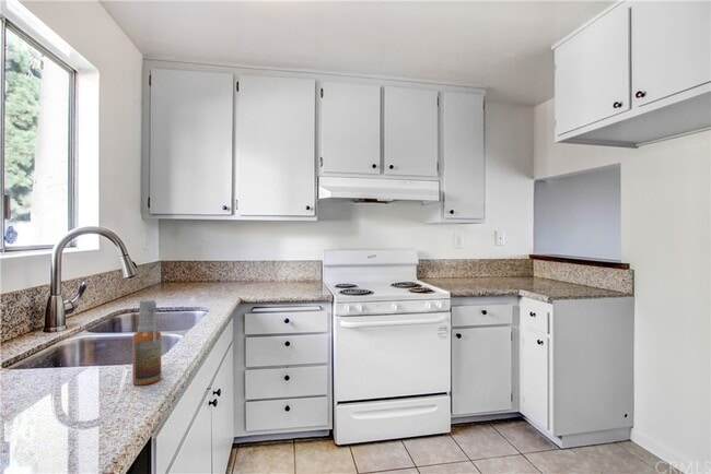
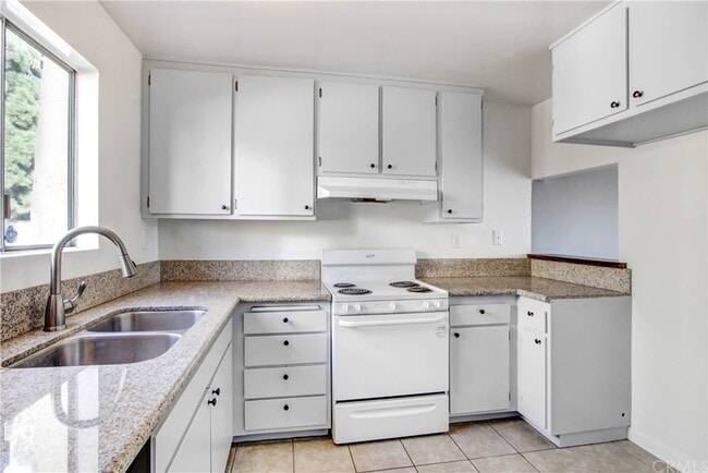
- spray bottle (148, 340)
